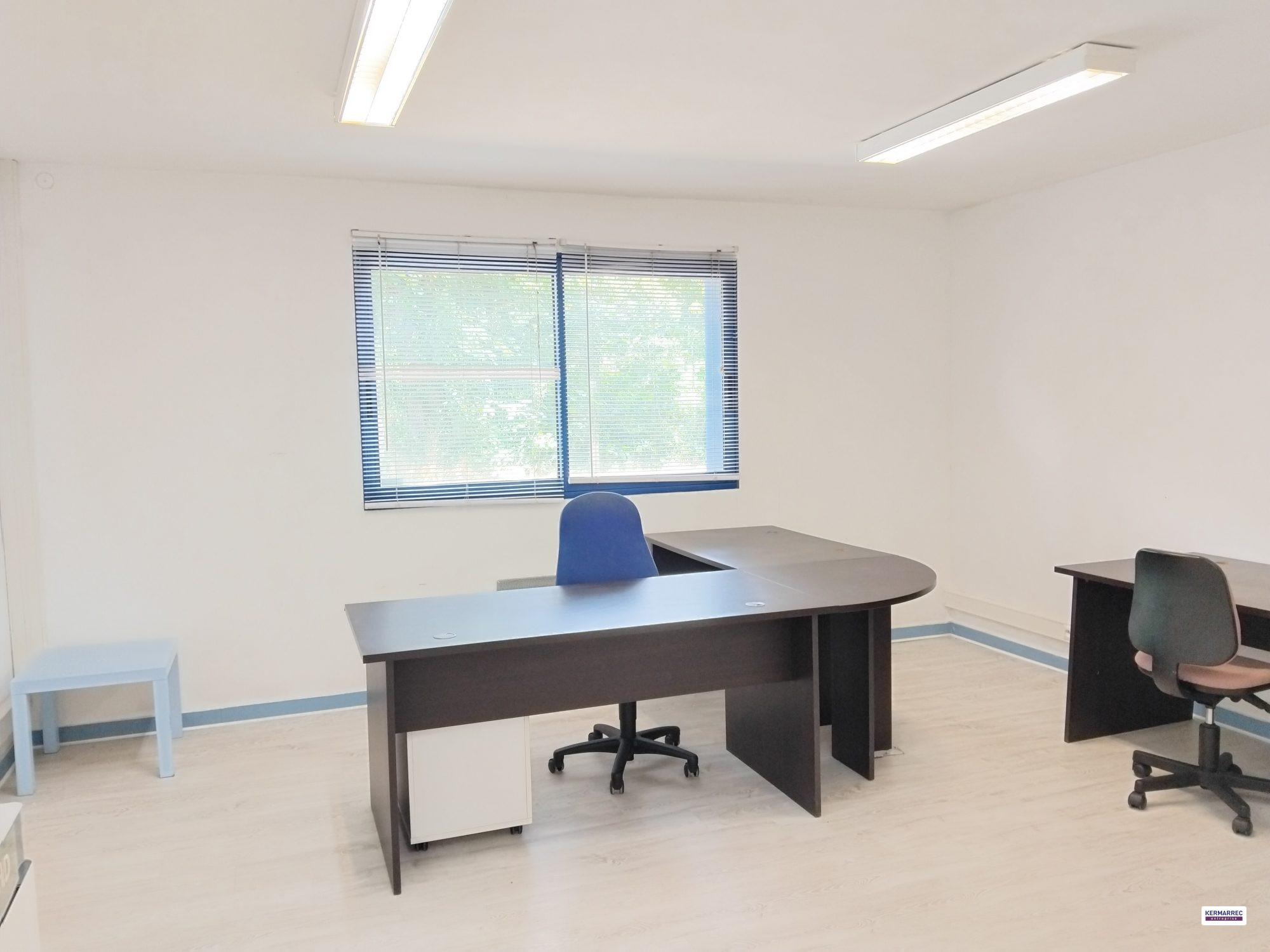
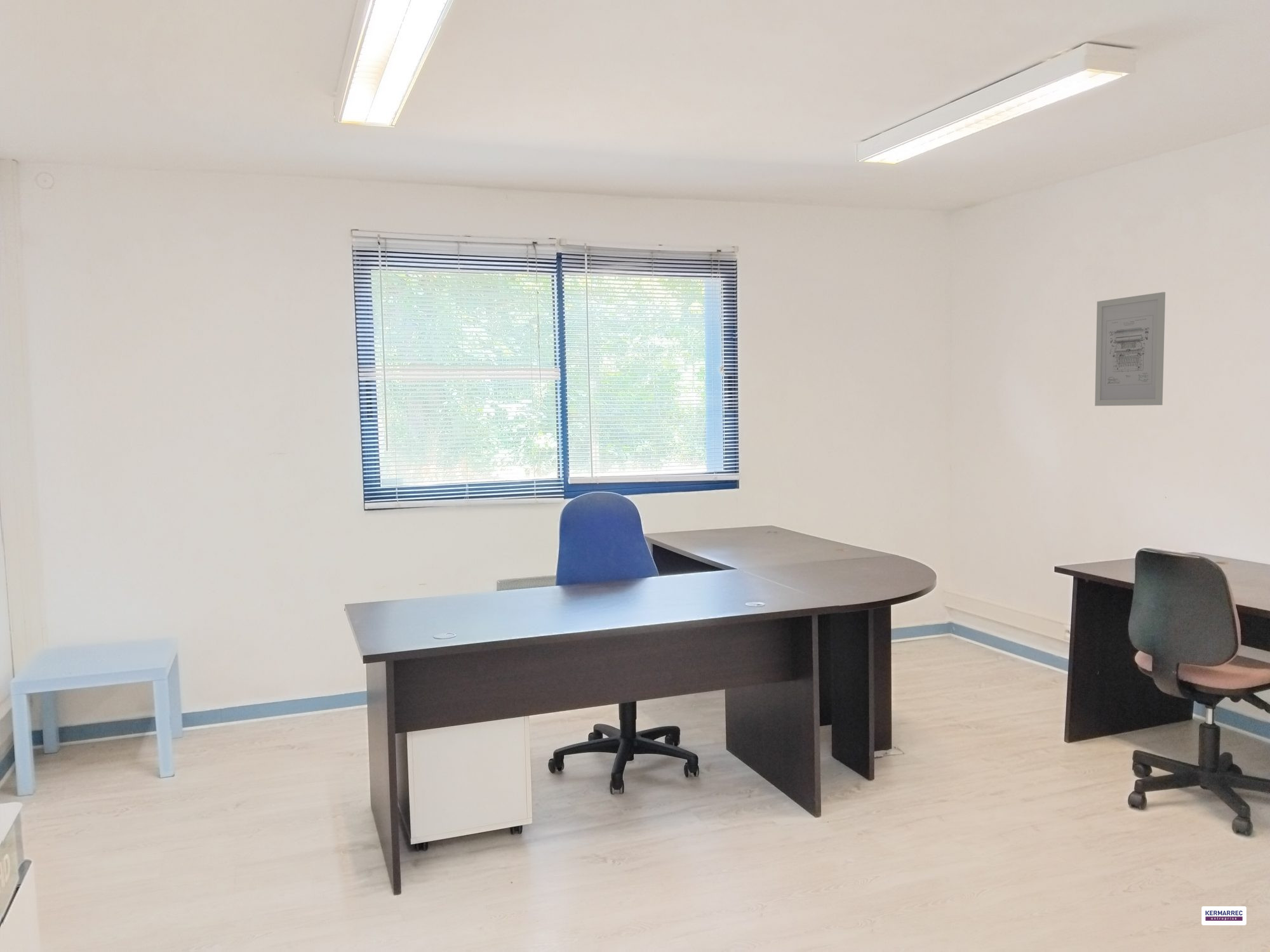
+ wall art (1128, 351)
